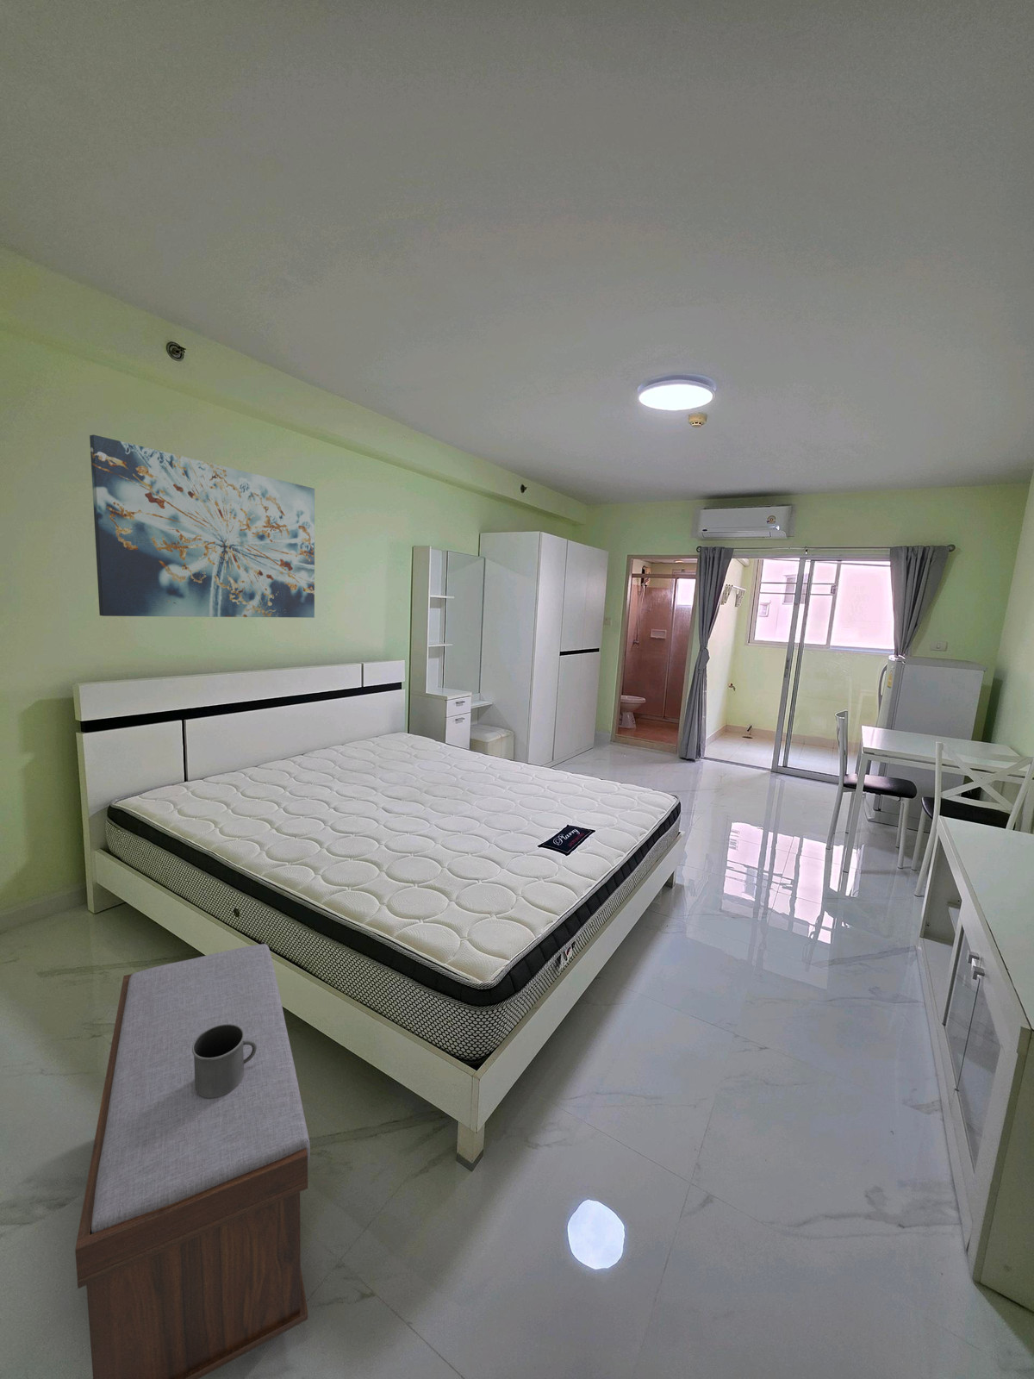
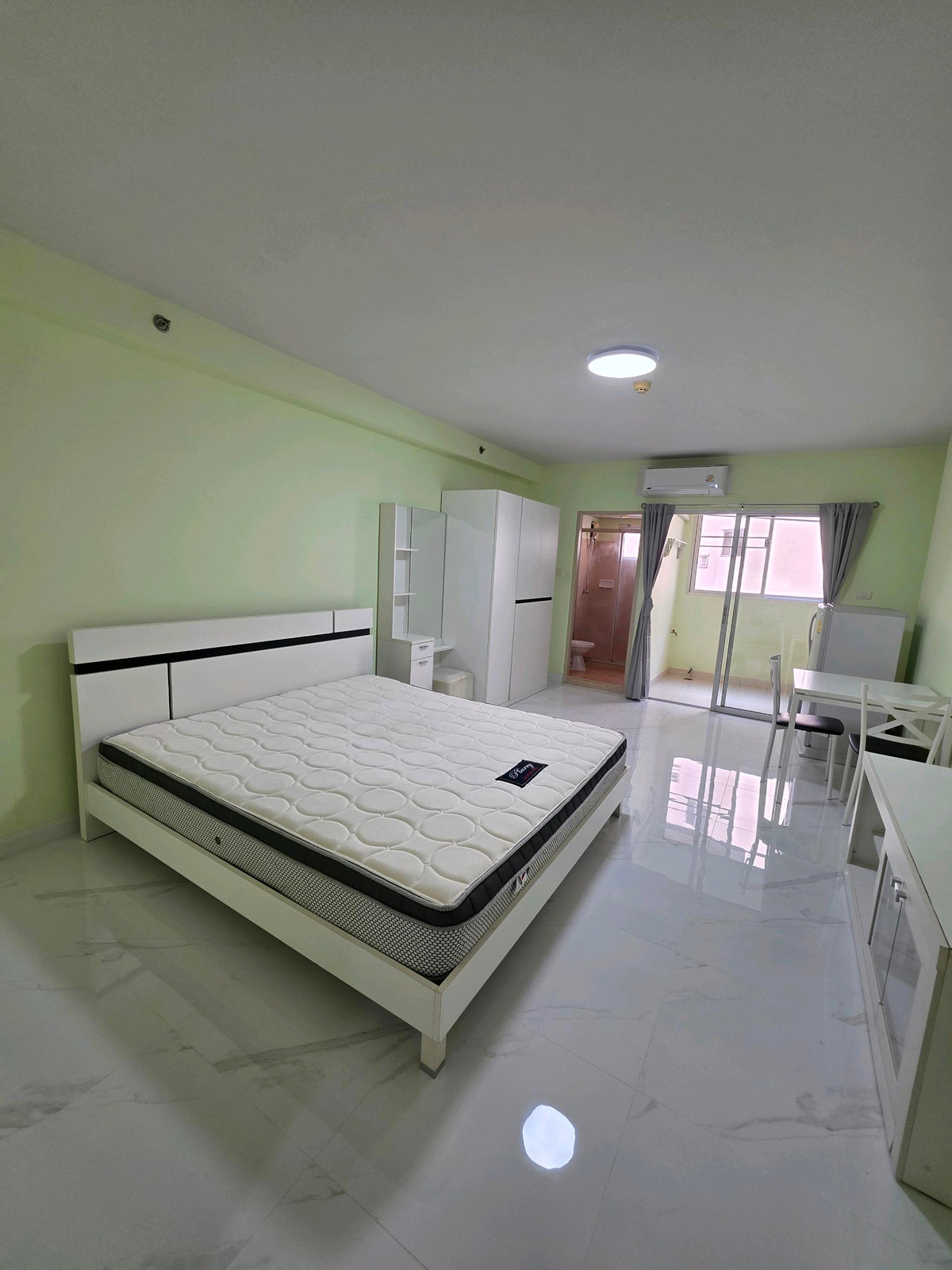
- wall art (223, 543)
- bench (204, 1125)
- mug (225, 1058)
